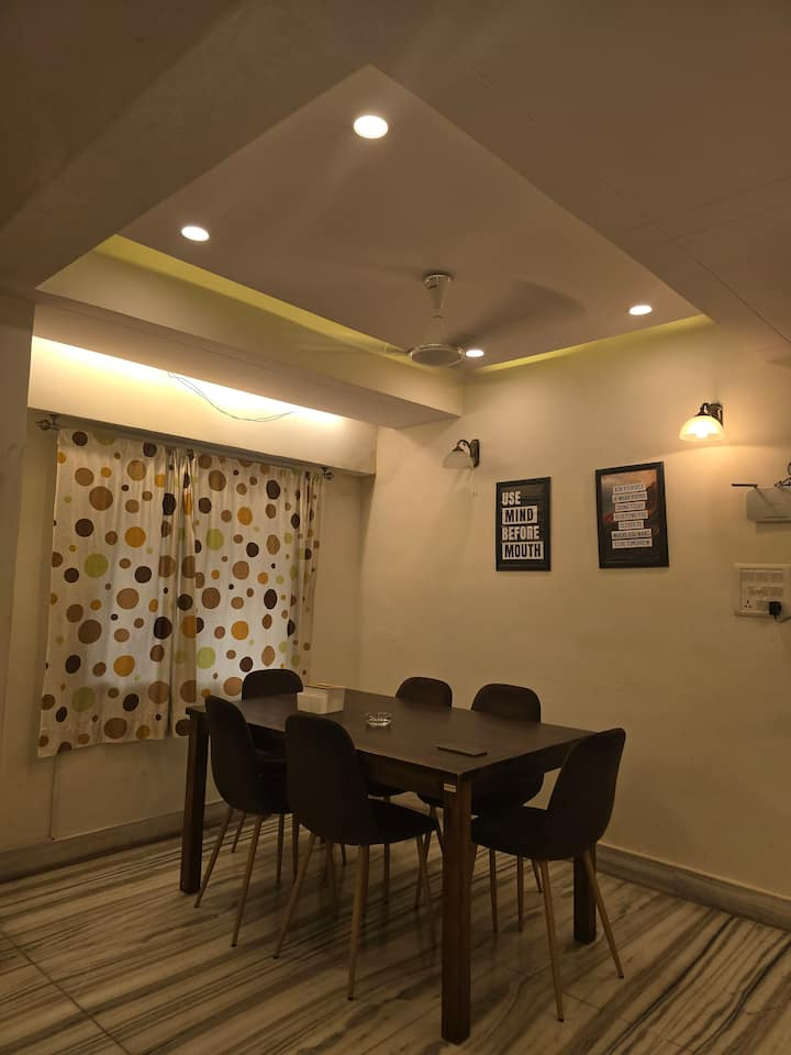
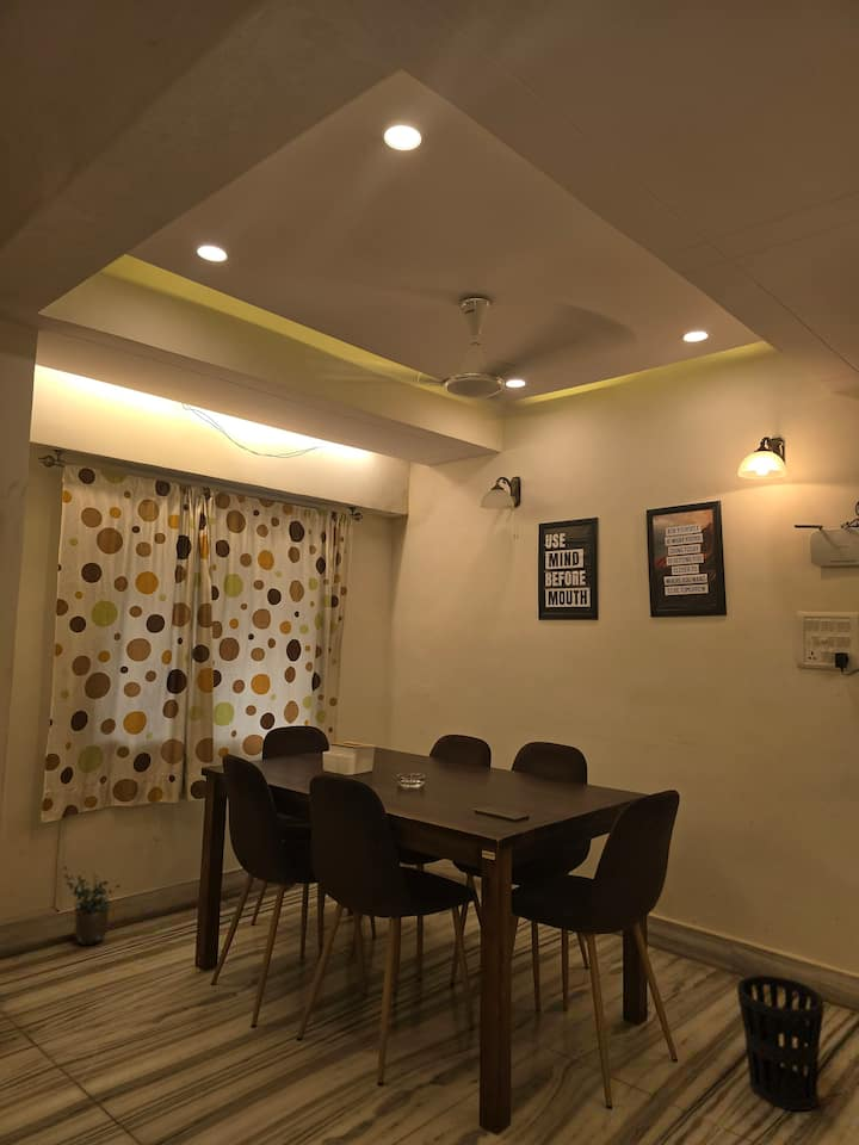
+ wastebasket (779, 1041)
+ potted plant (88, 902)
